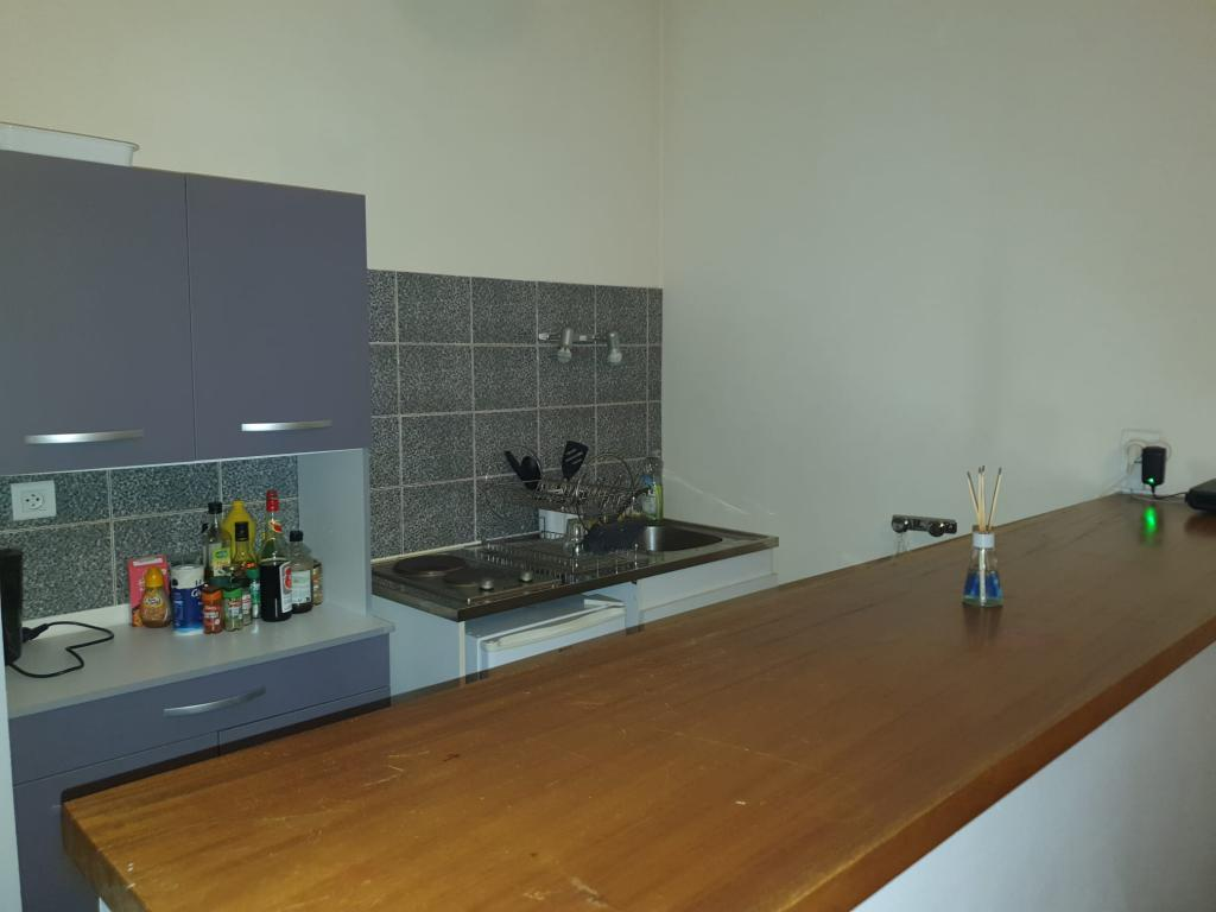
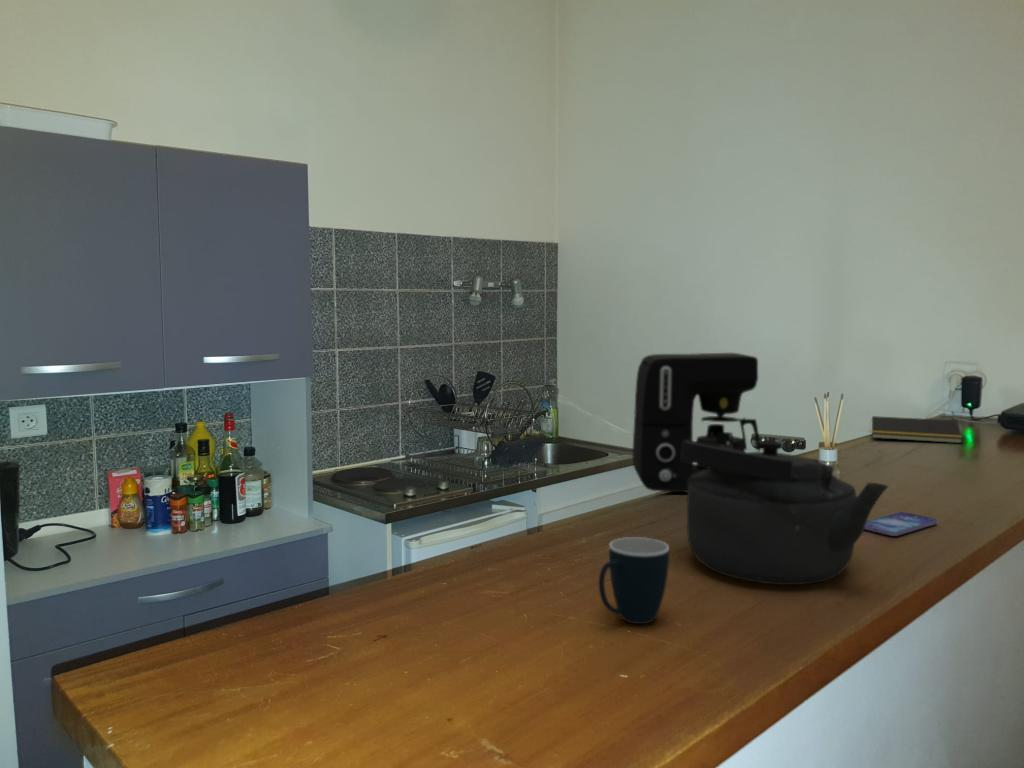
+ smartphone (898, 523)
+ coffee maker (702, 419)
+ mug (630, 584)
+ kettle (771, 503)
+ notepad (914, 429)
